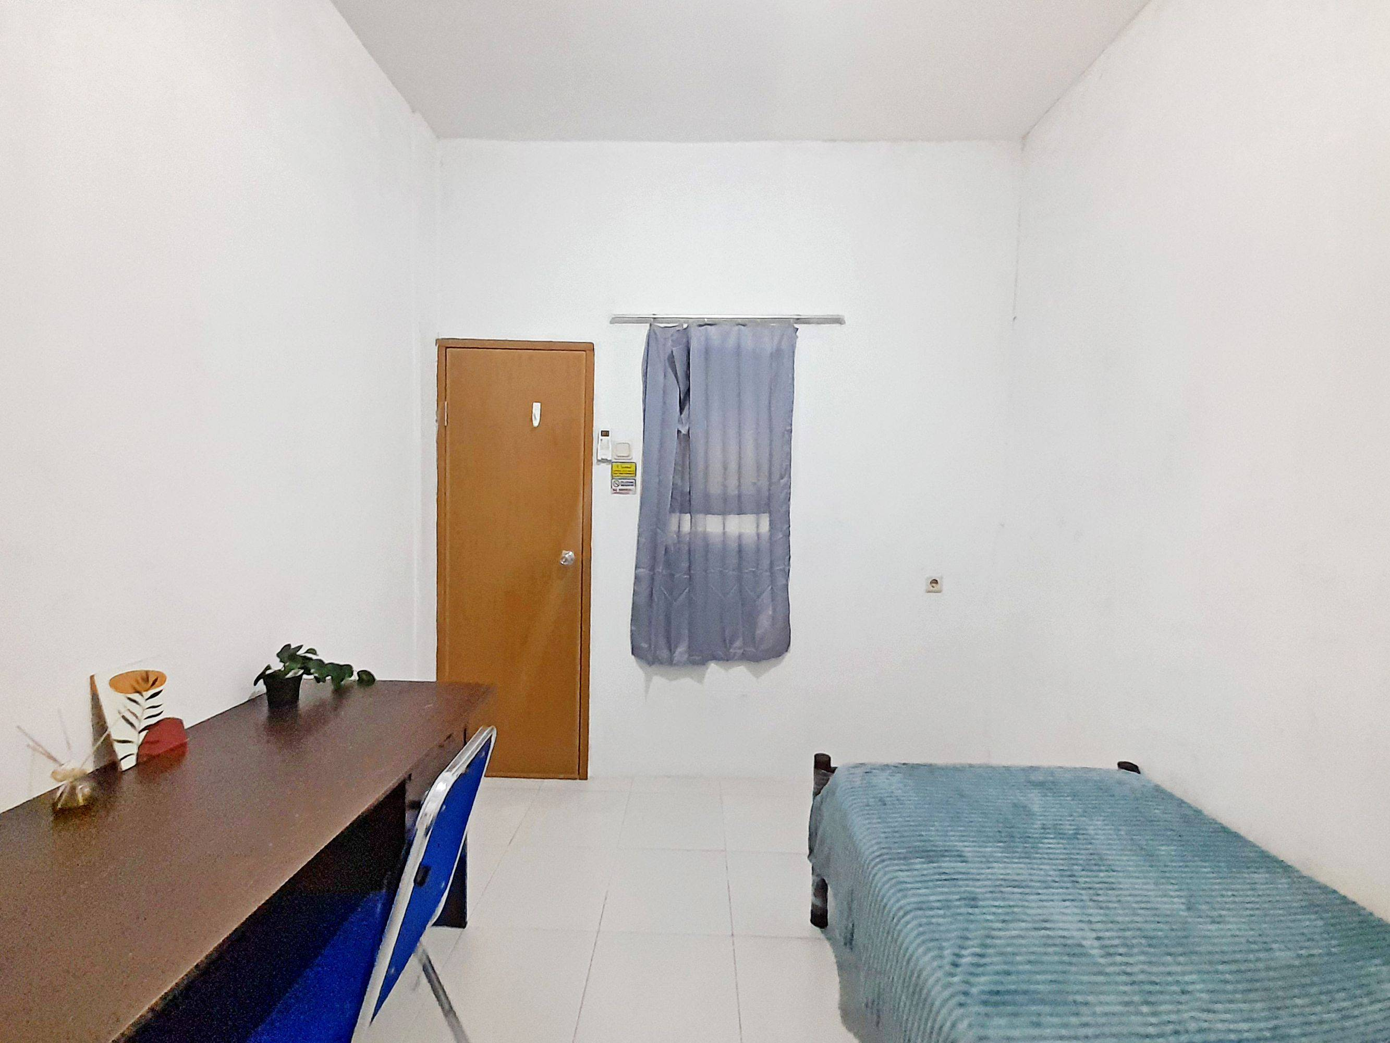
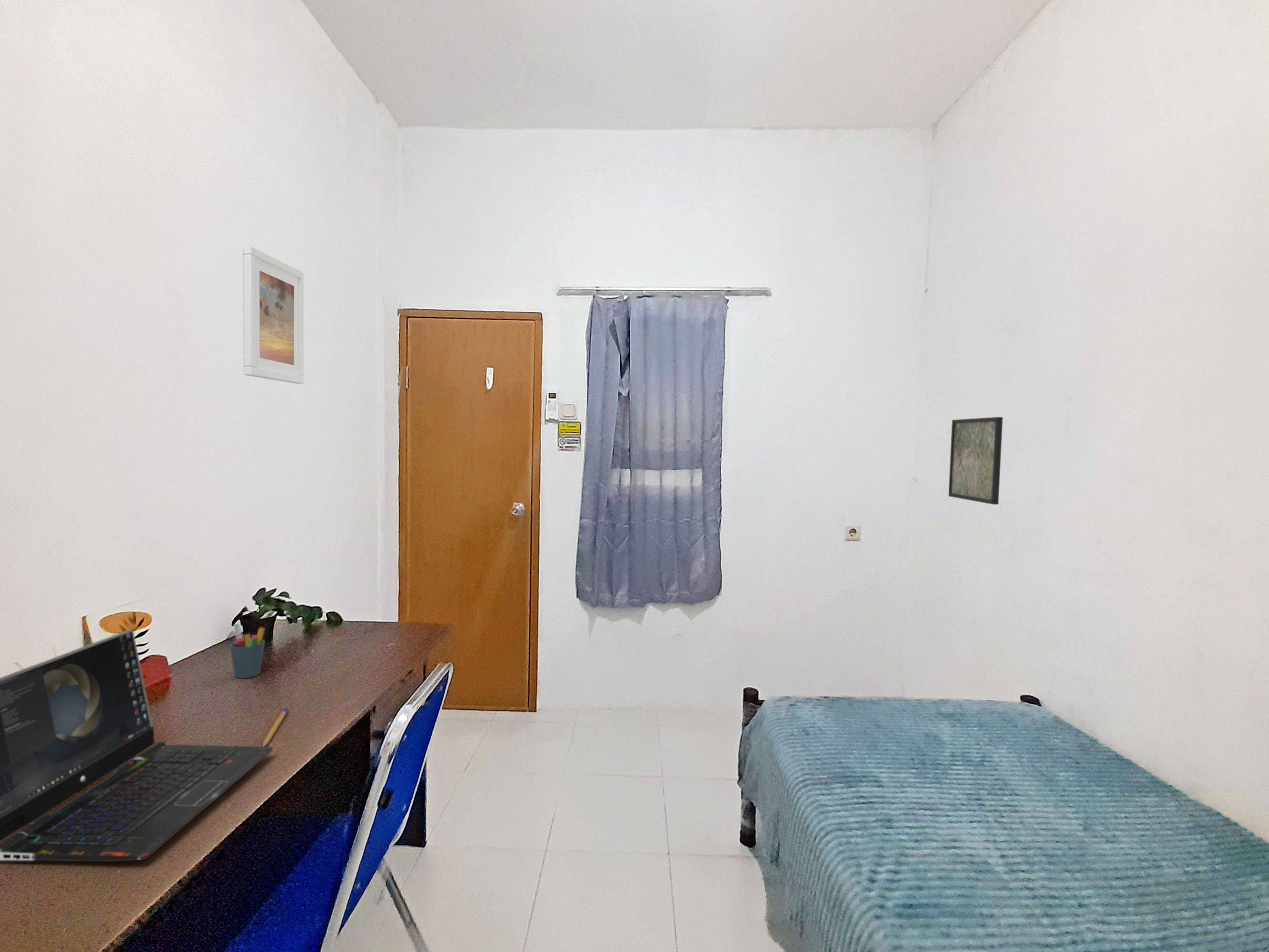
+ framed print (276, 320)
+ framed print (973, 459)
+ laptop computer (137, 731)
+ pen holder (248, 650)
+ pencil (275, 726)
